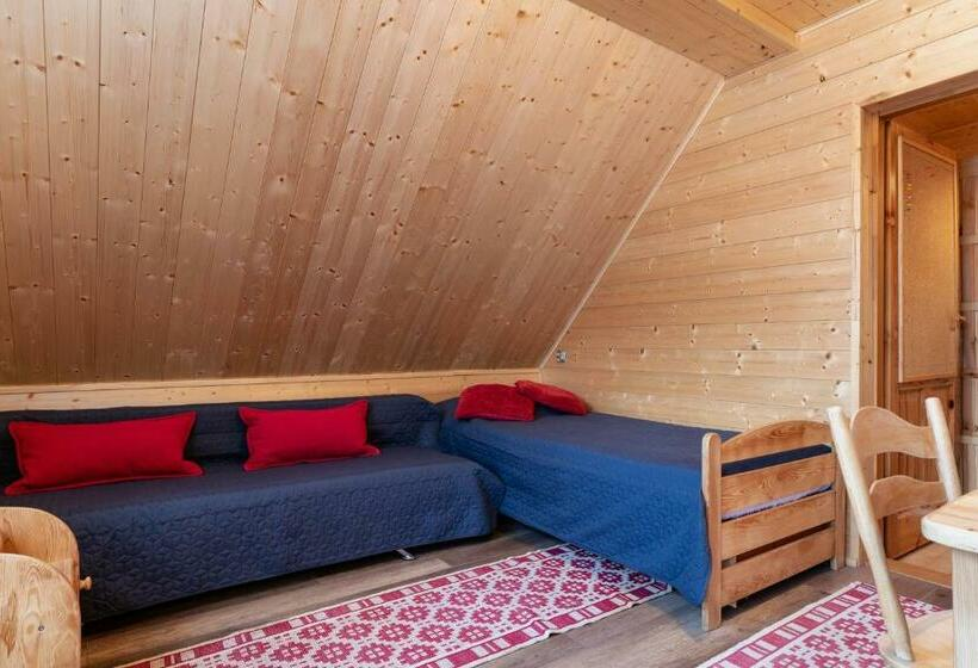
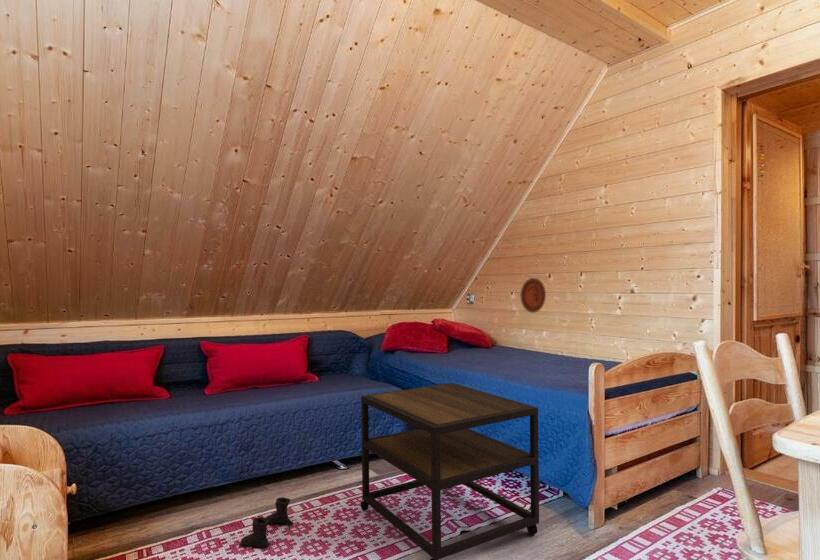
+ decorative plate (533, 295)
+ boots (267, 520)
+ side table (443, 461)
